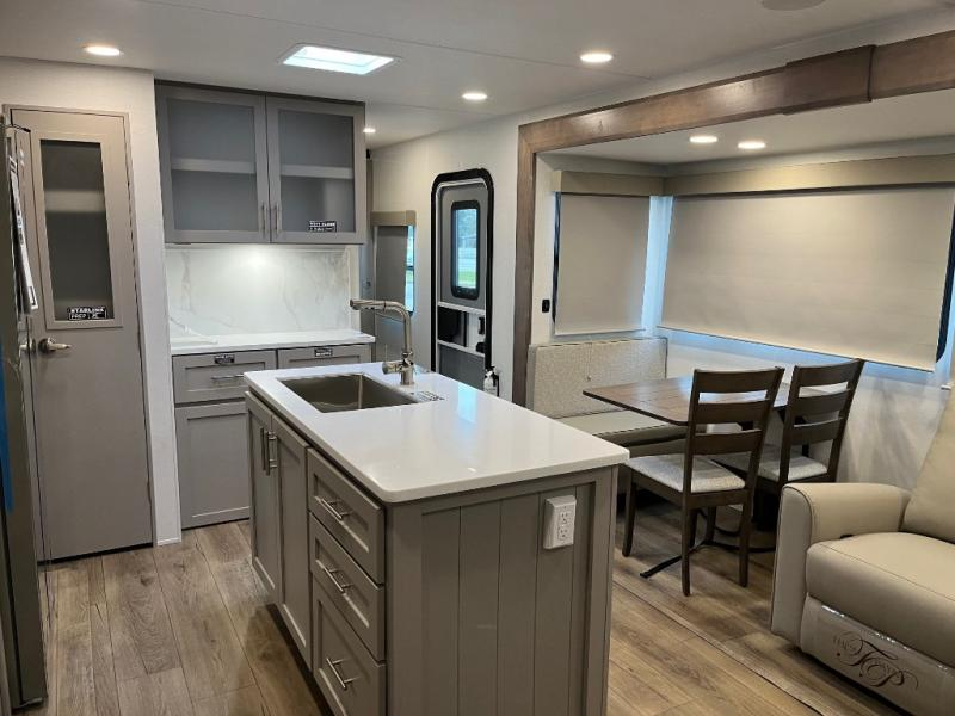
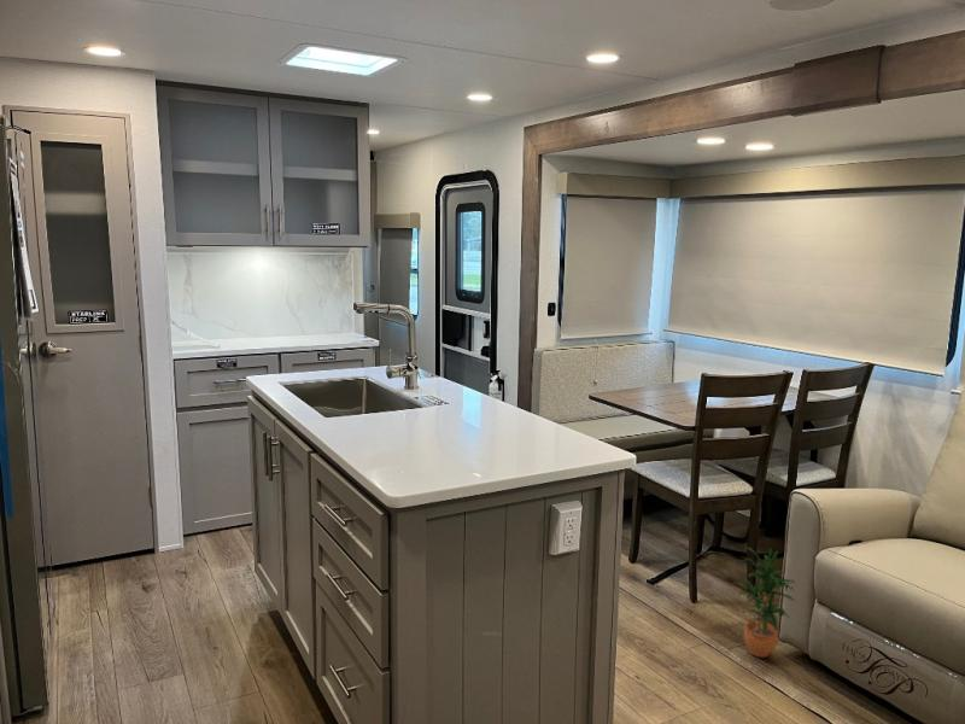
+ potted plant (768, 603)
